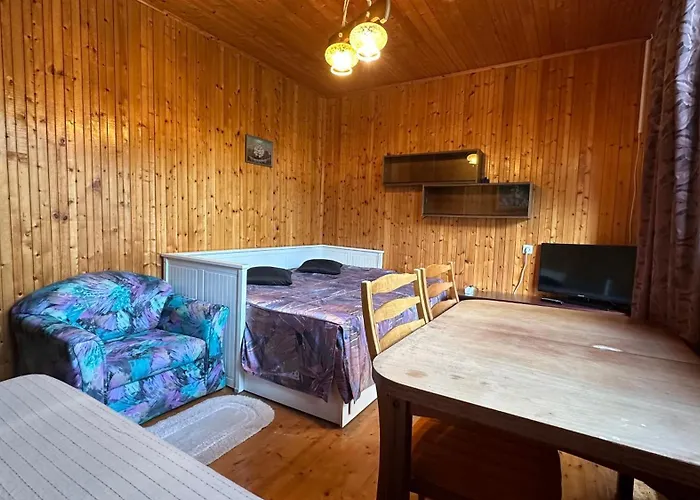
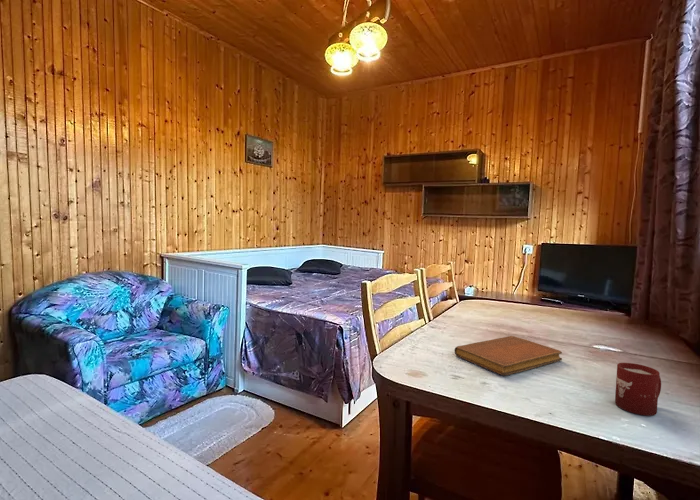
+ cup (641, 387)
+ notebook (507, 352)
